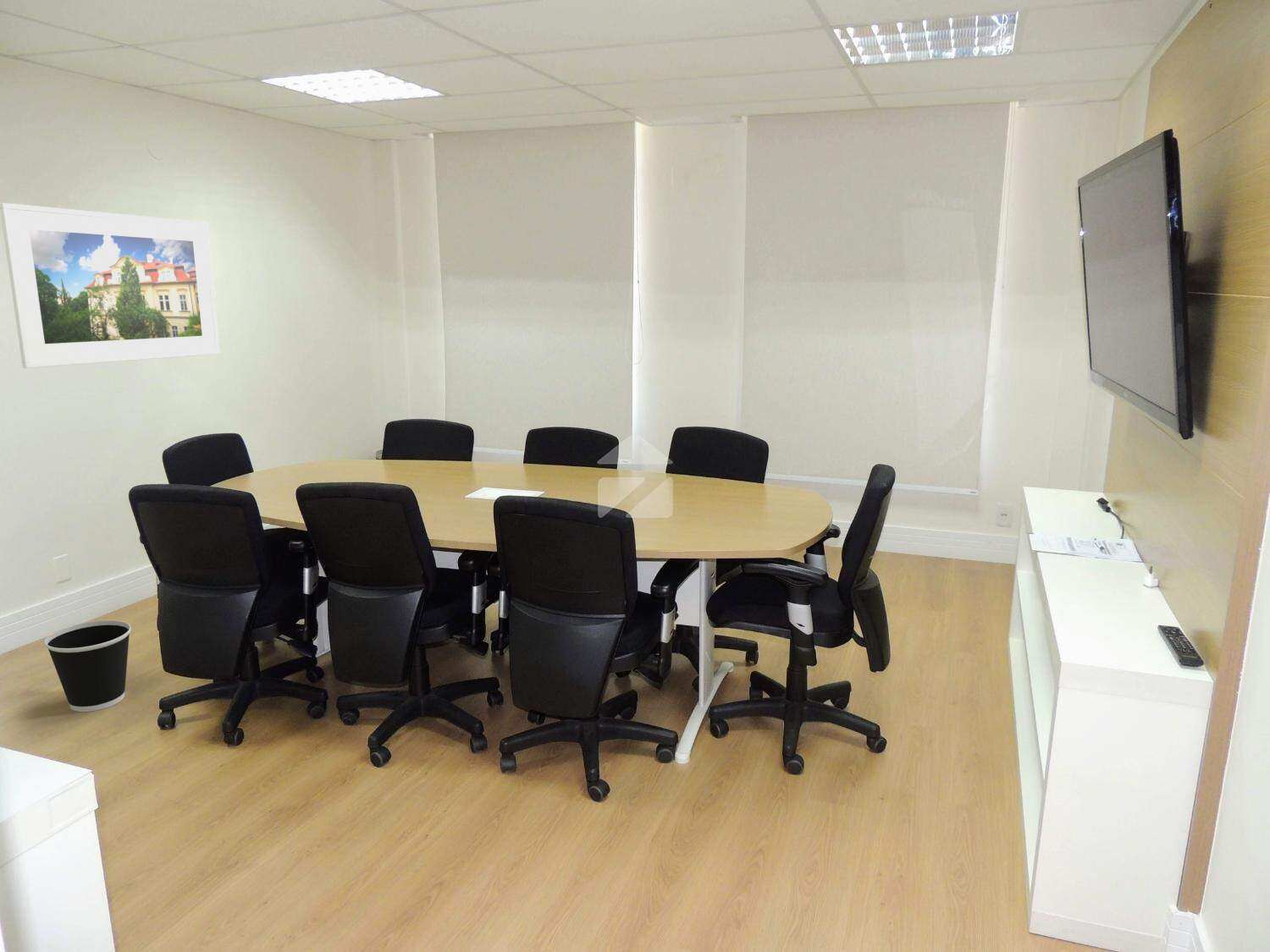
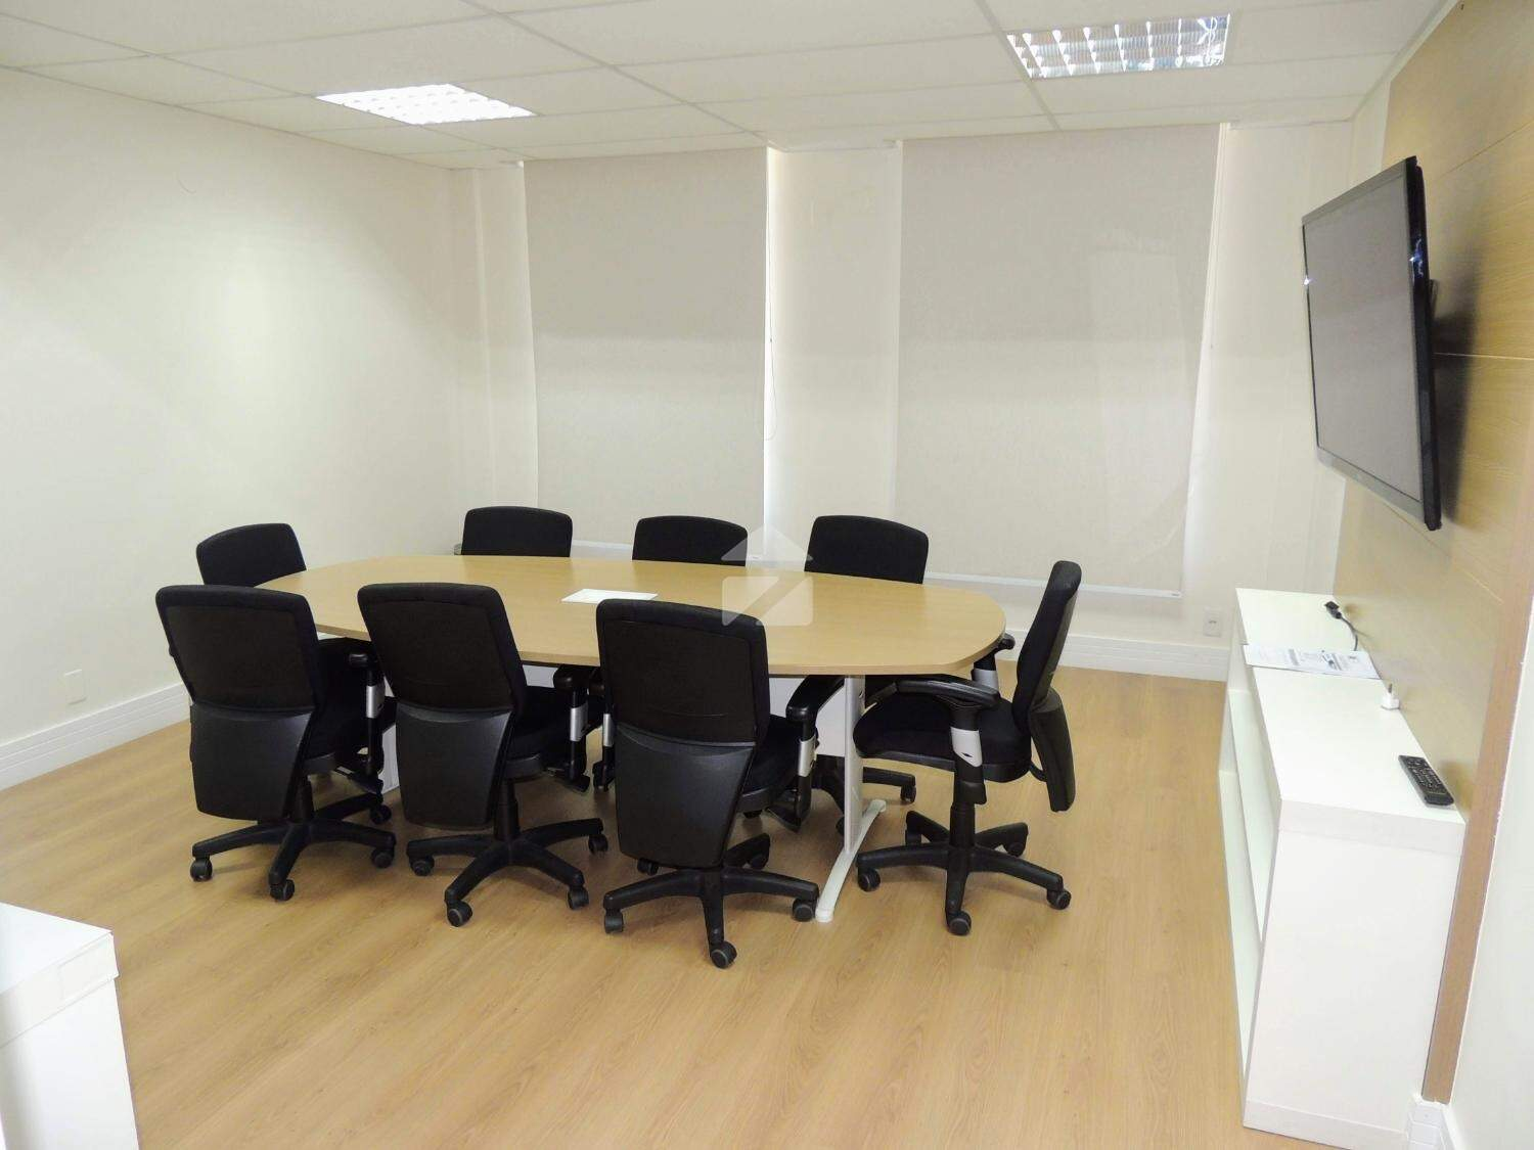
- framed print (124, 288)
- wastebasket (93, 667)
